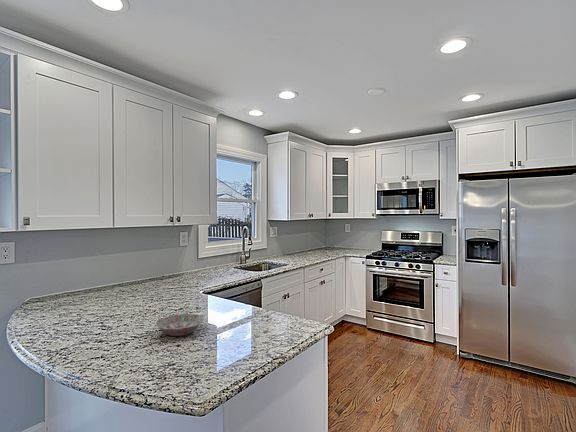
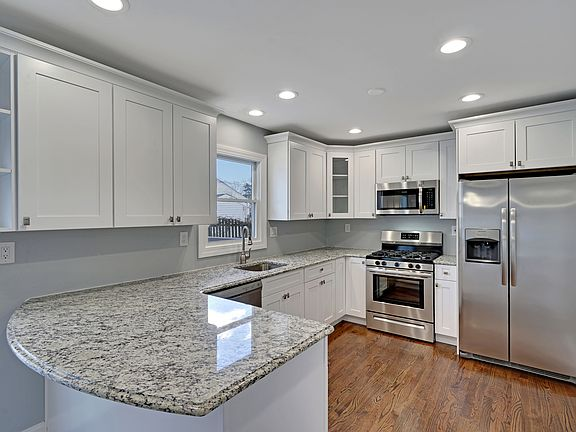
- bowl (180, 326)
